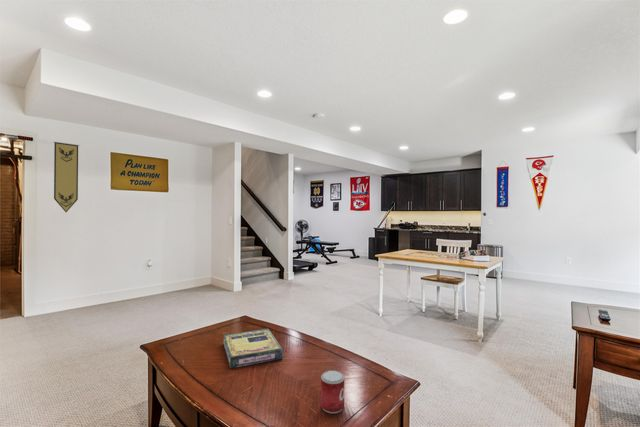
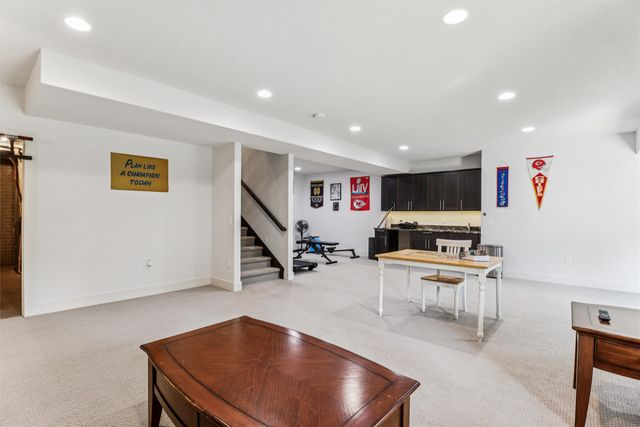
- video game box (251, 346)
- beverage can (332, 391)
- pennant (66, 178)
